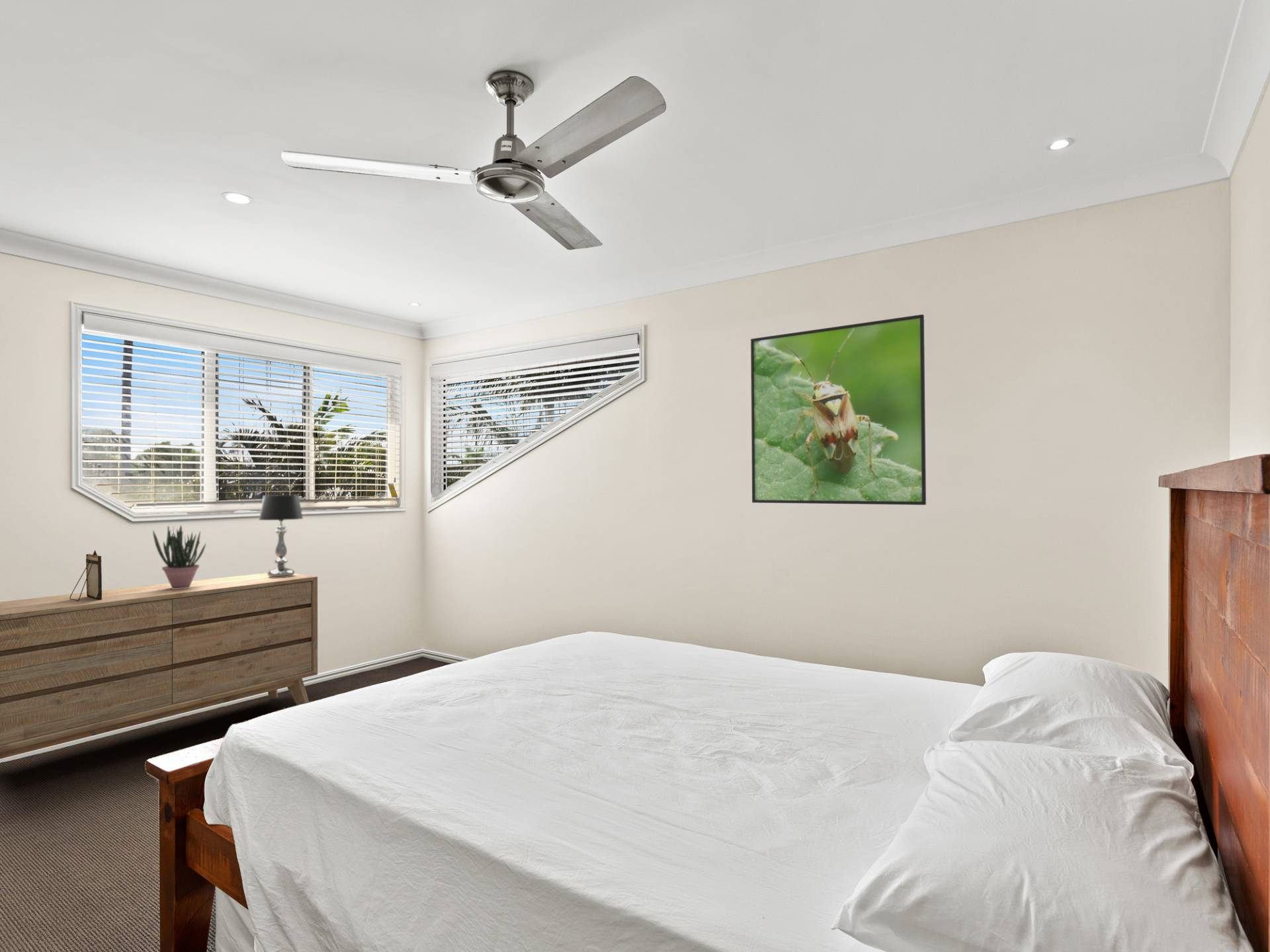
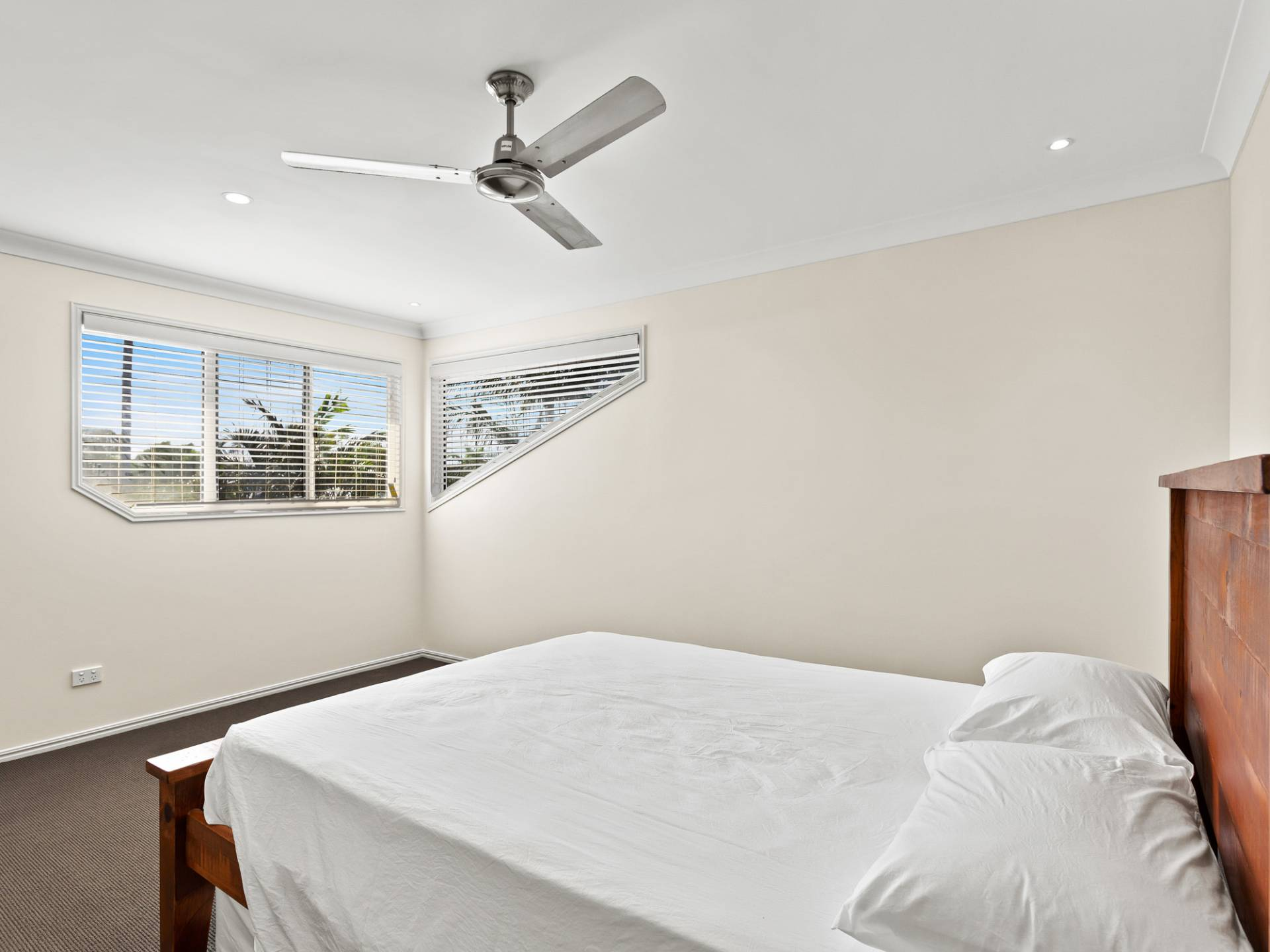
- photo frame (87, 575)
- potted plant (179, 556)
- table lamp (281, 536)
- dresser (155, 664)
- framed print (831, 415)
